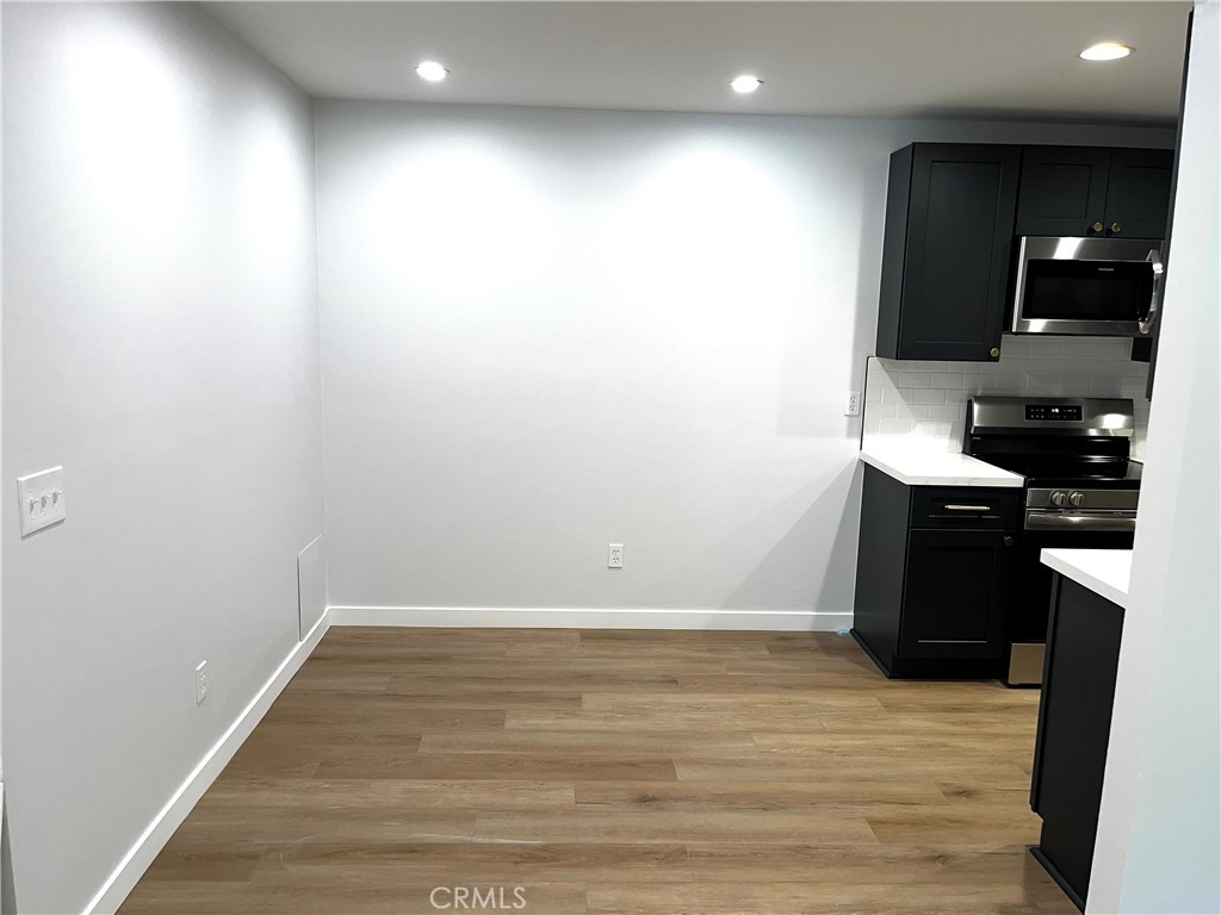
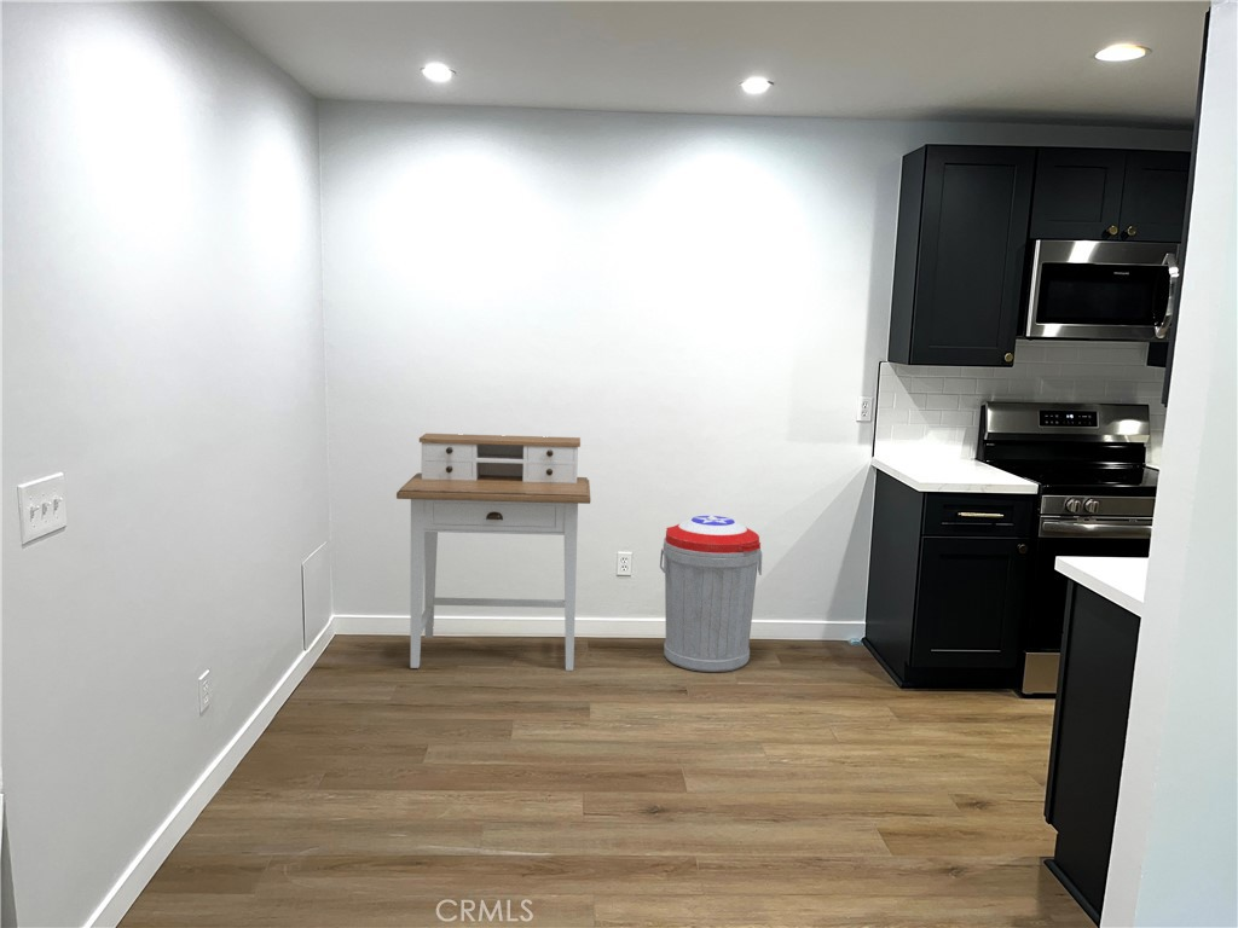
+ desk (497, 533)
+ trash can (710, 588)
